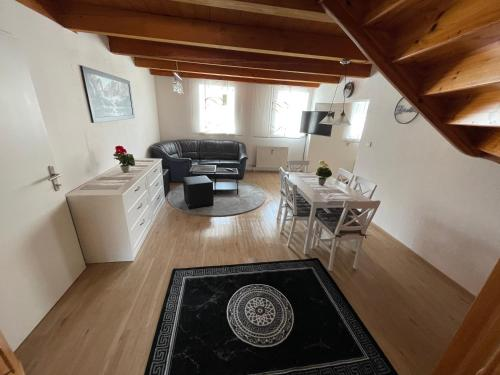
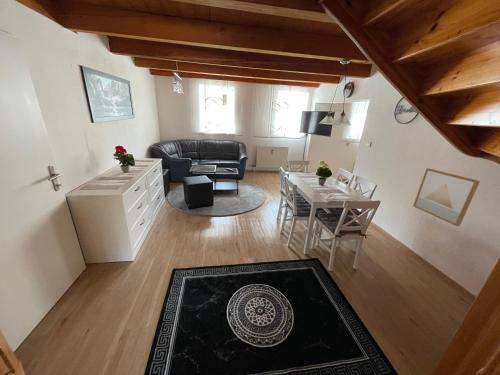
+ wall art (441, 195)
